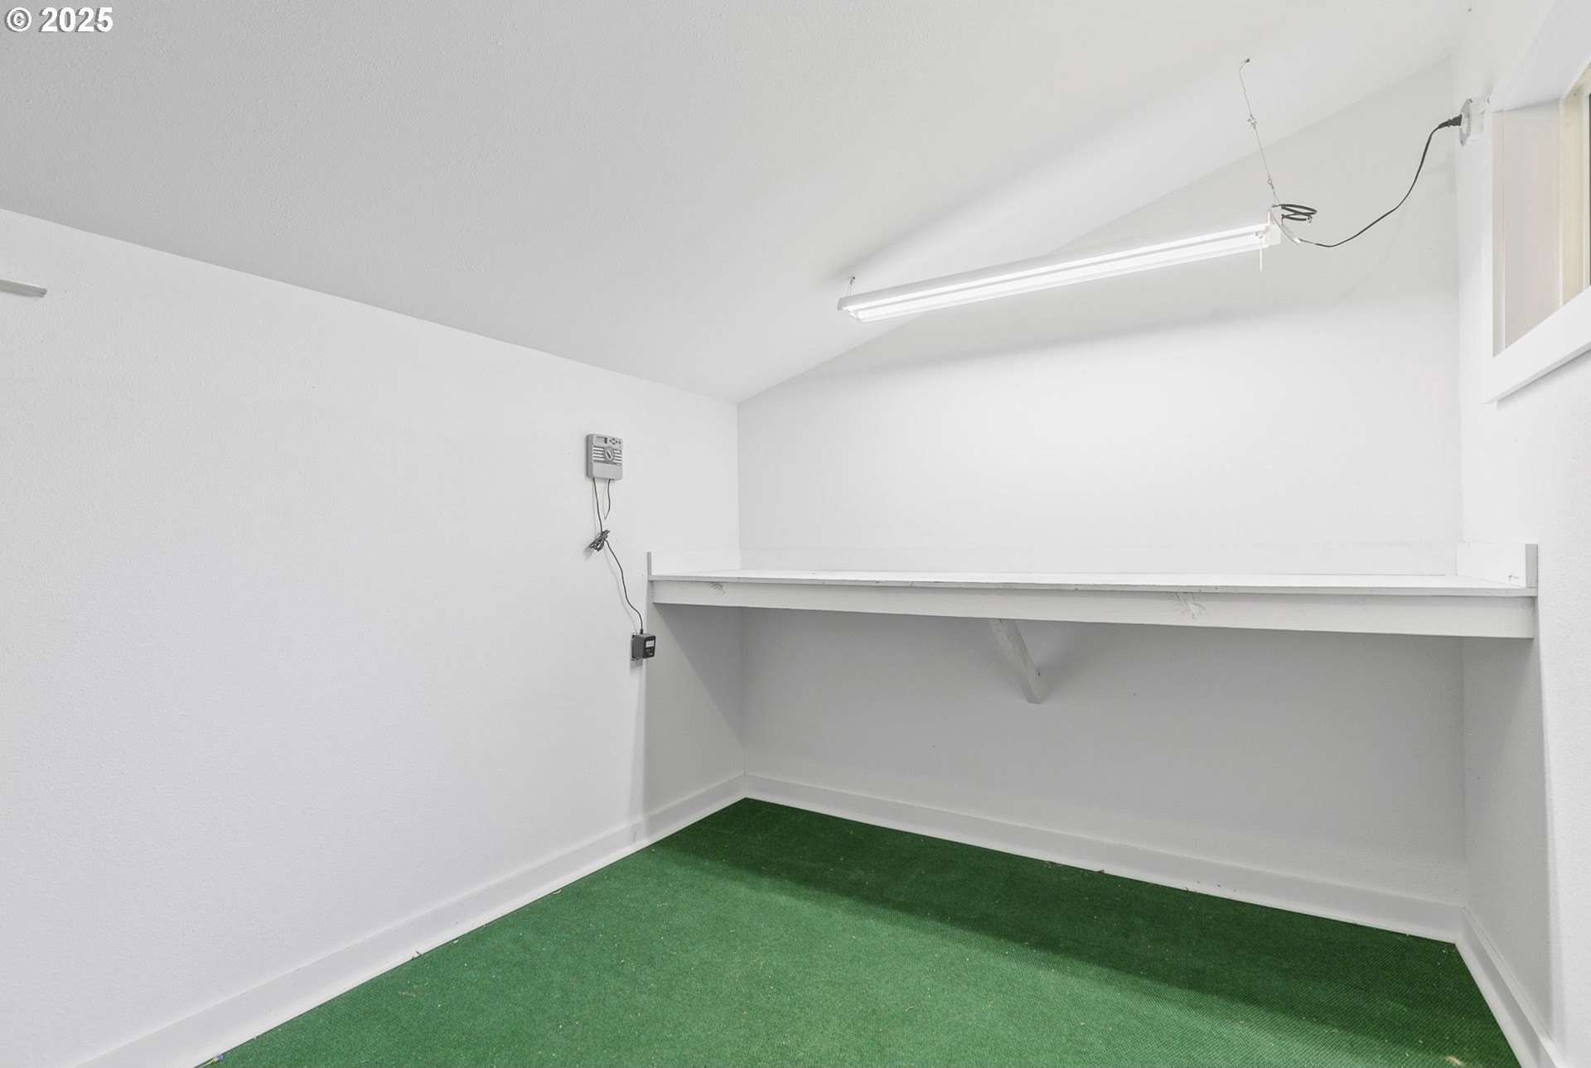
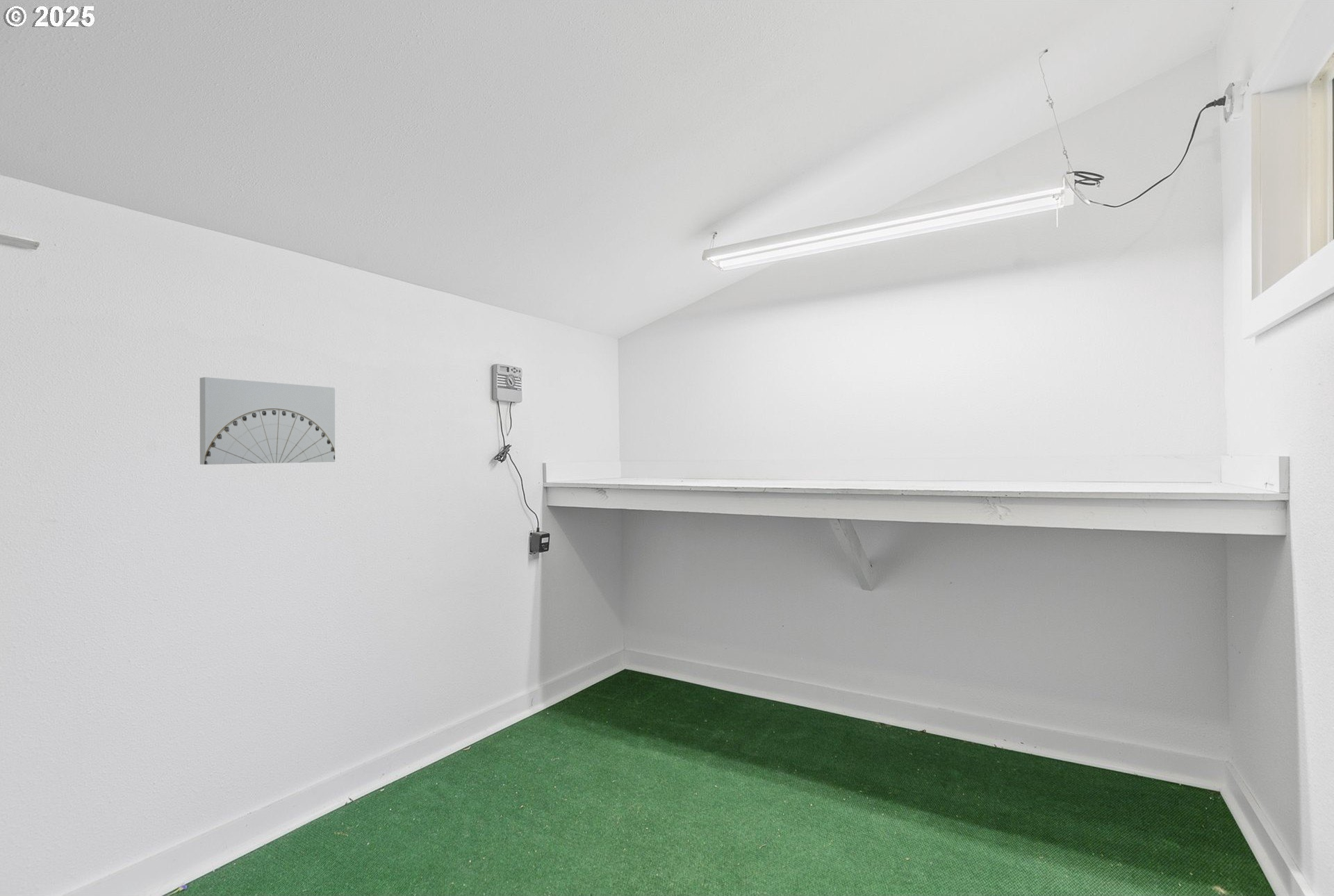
+ wall art (272, 423)
